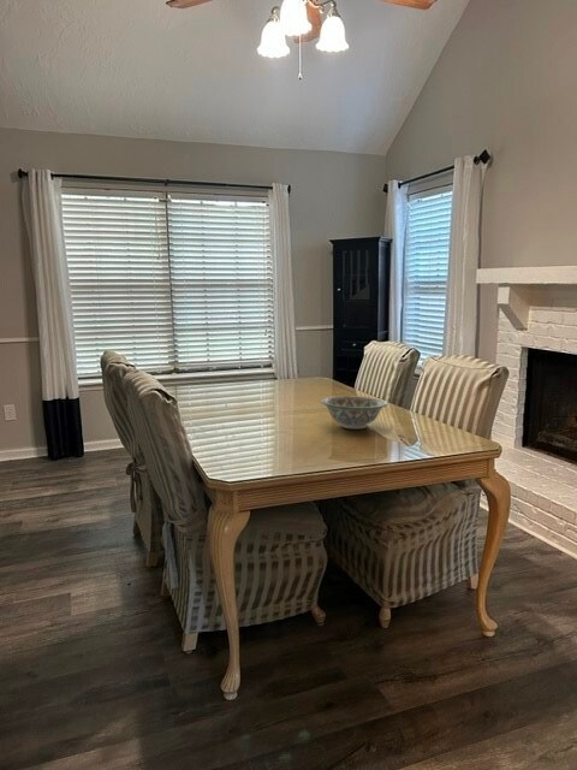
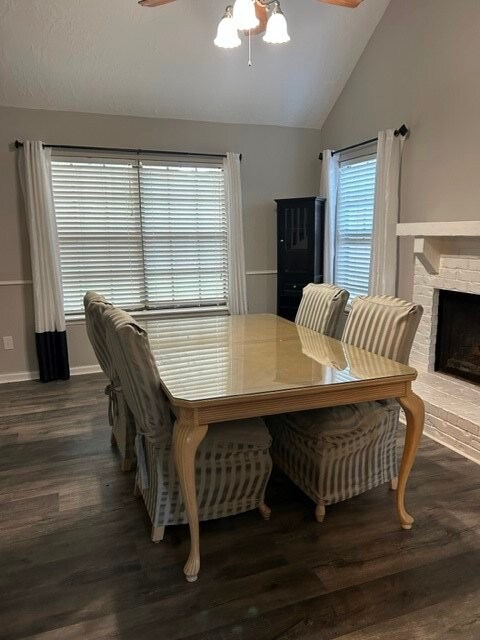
- decorative bowl (353, 413)
